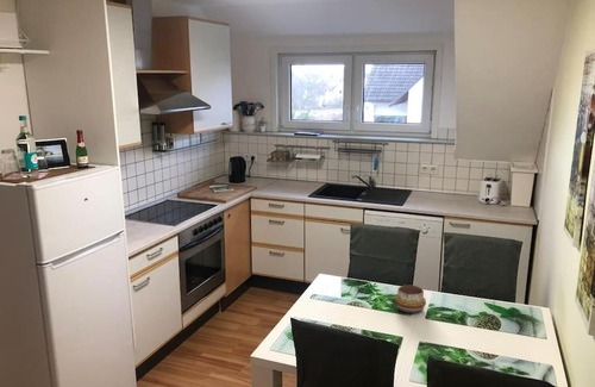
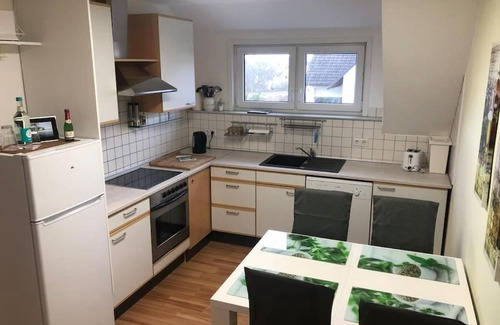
- decorative bowl (409, 299)
